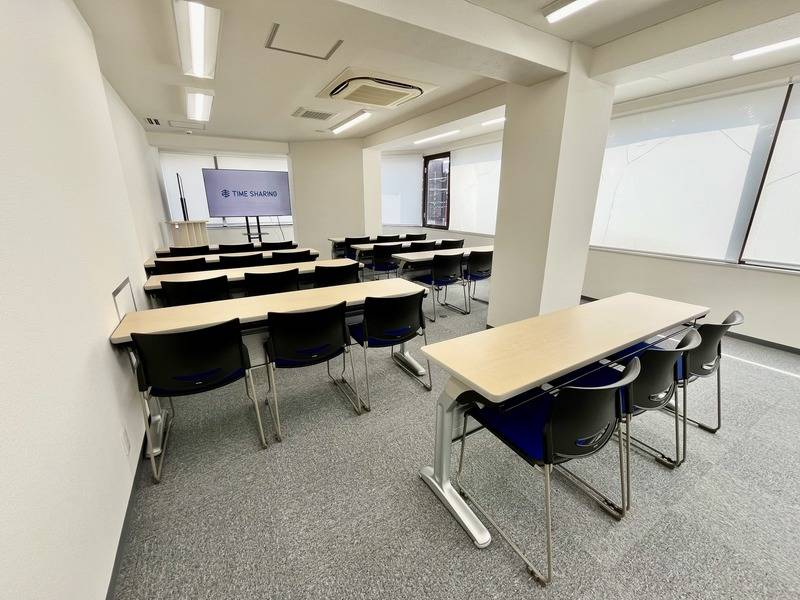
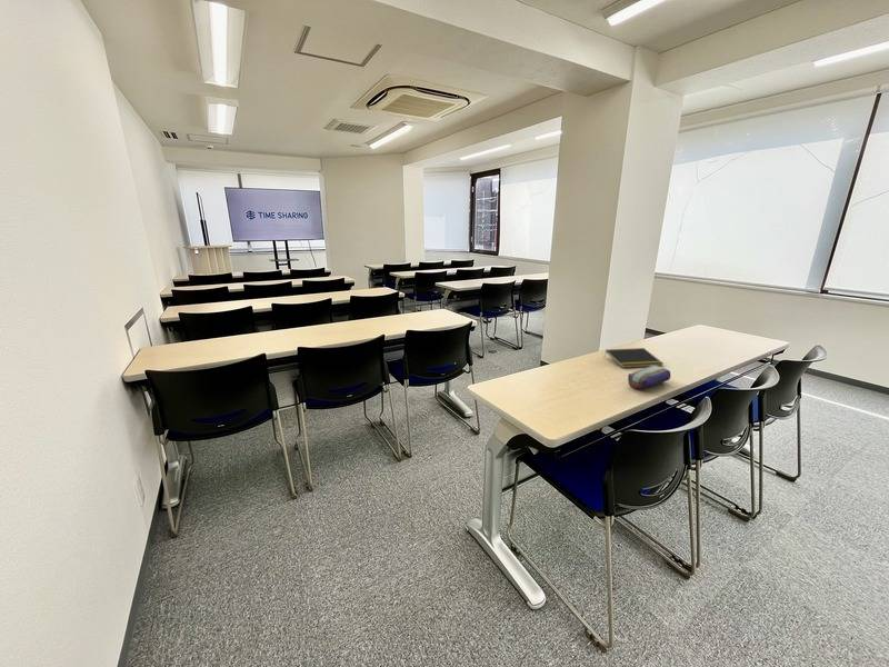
+ notepad (633, 357)
+ pencil case (649, 377)
